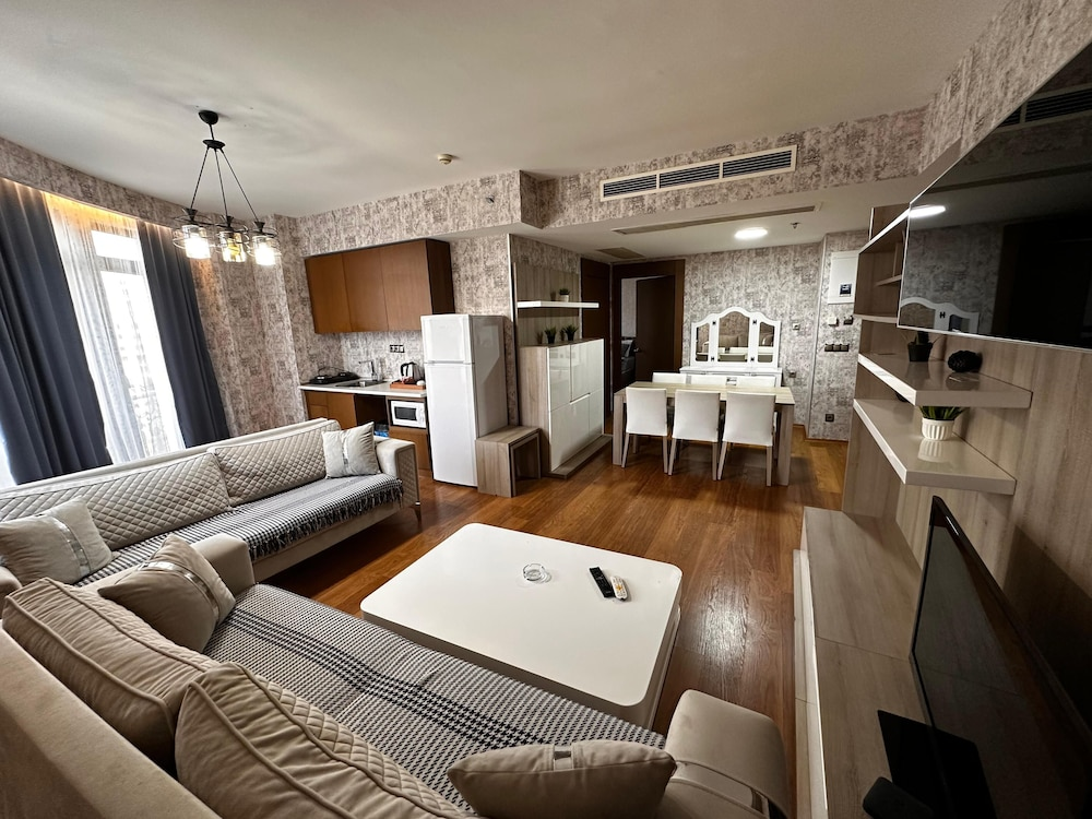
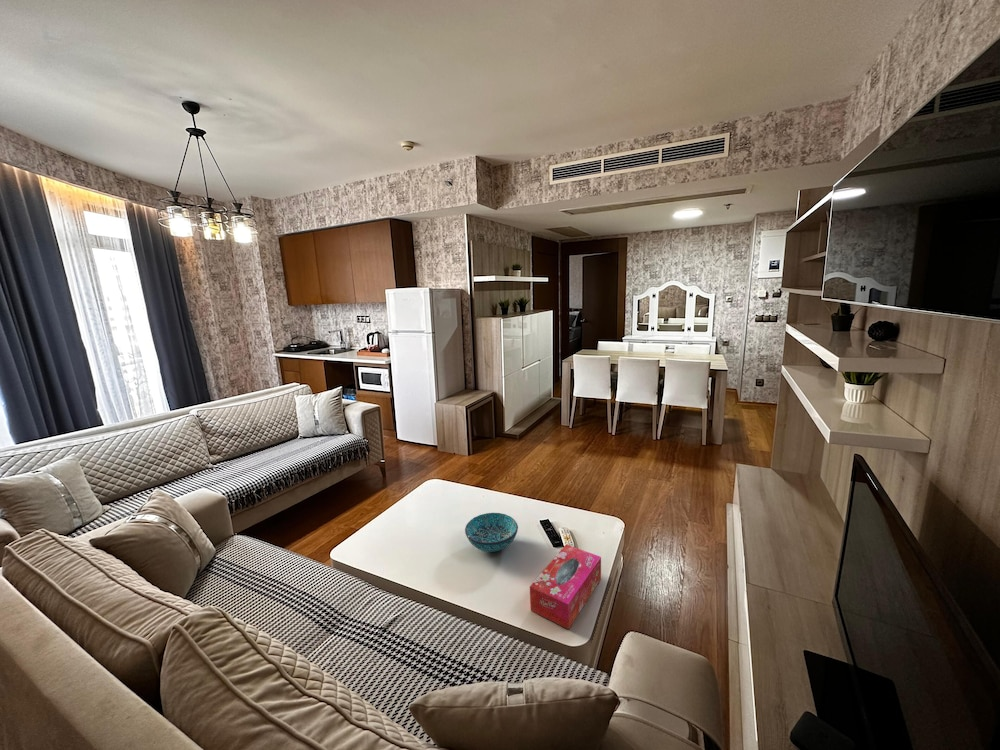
+ bowl (491, 536)
+ tissue box (567, 582)
